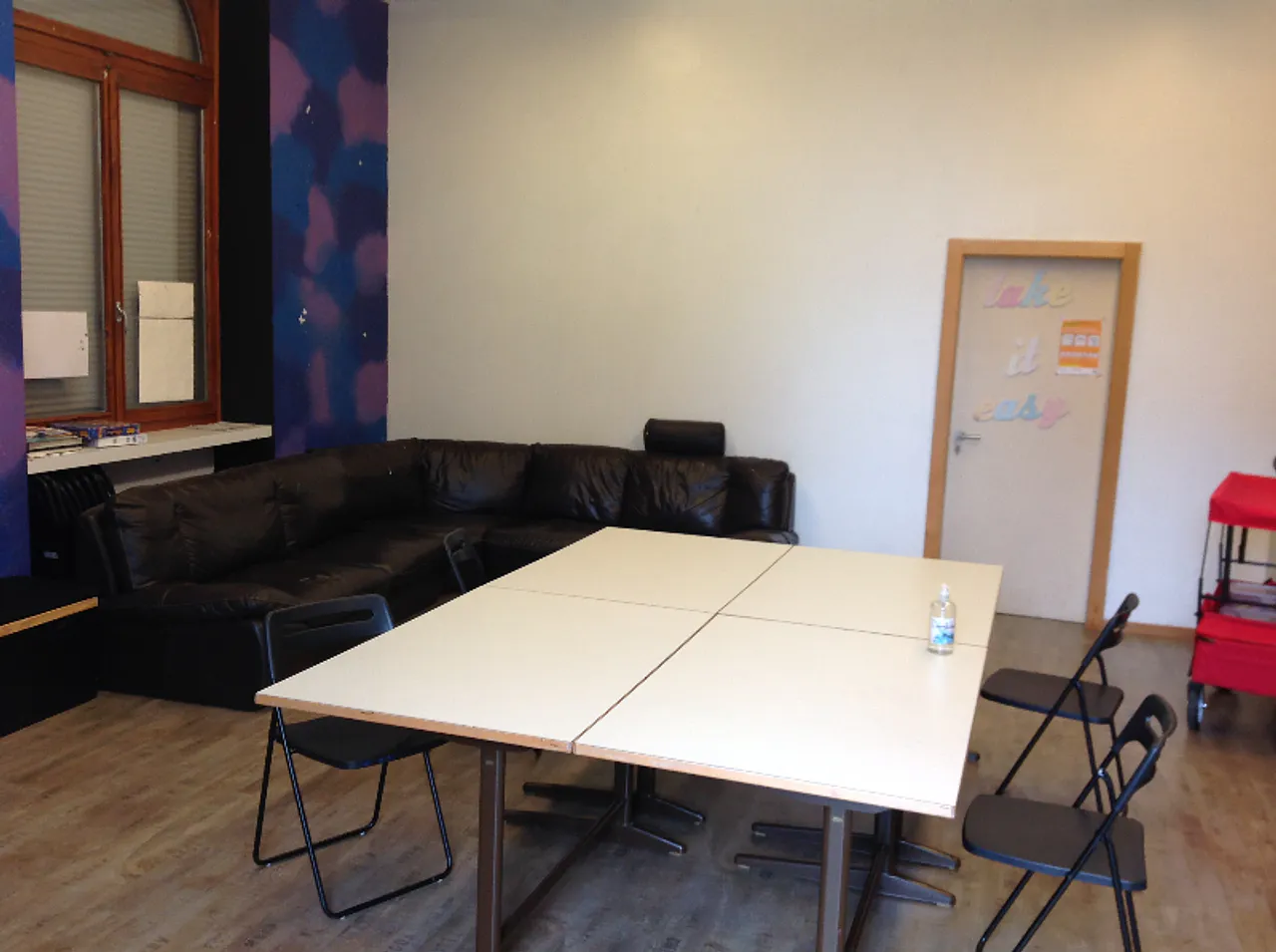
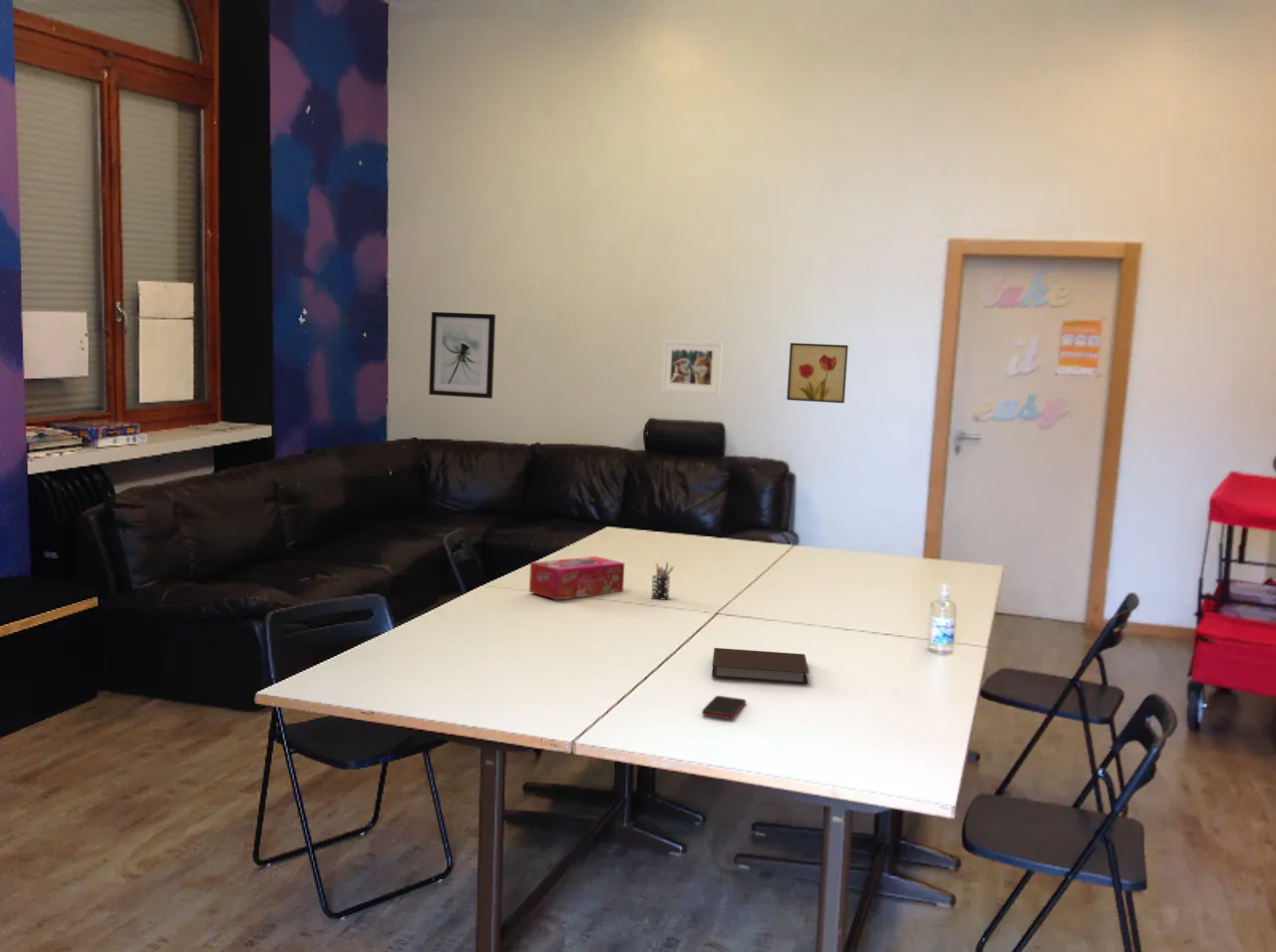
+ tissue box (577, 577)
+ wall art (462, 355)
+ pen holder (663, 579)
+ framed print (691, 367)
+ wall art (817, 373)
+ cell phone (724, 707)
+ notebook (759, 664)
